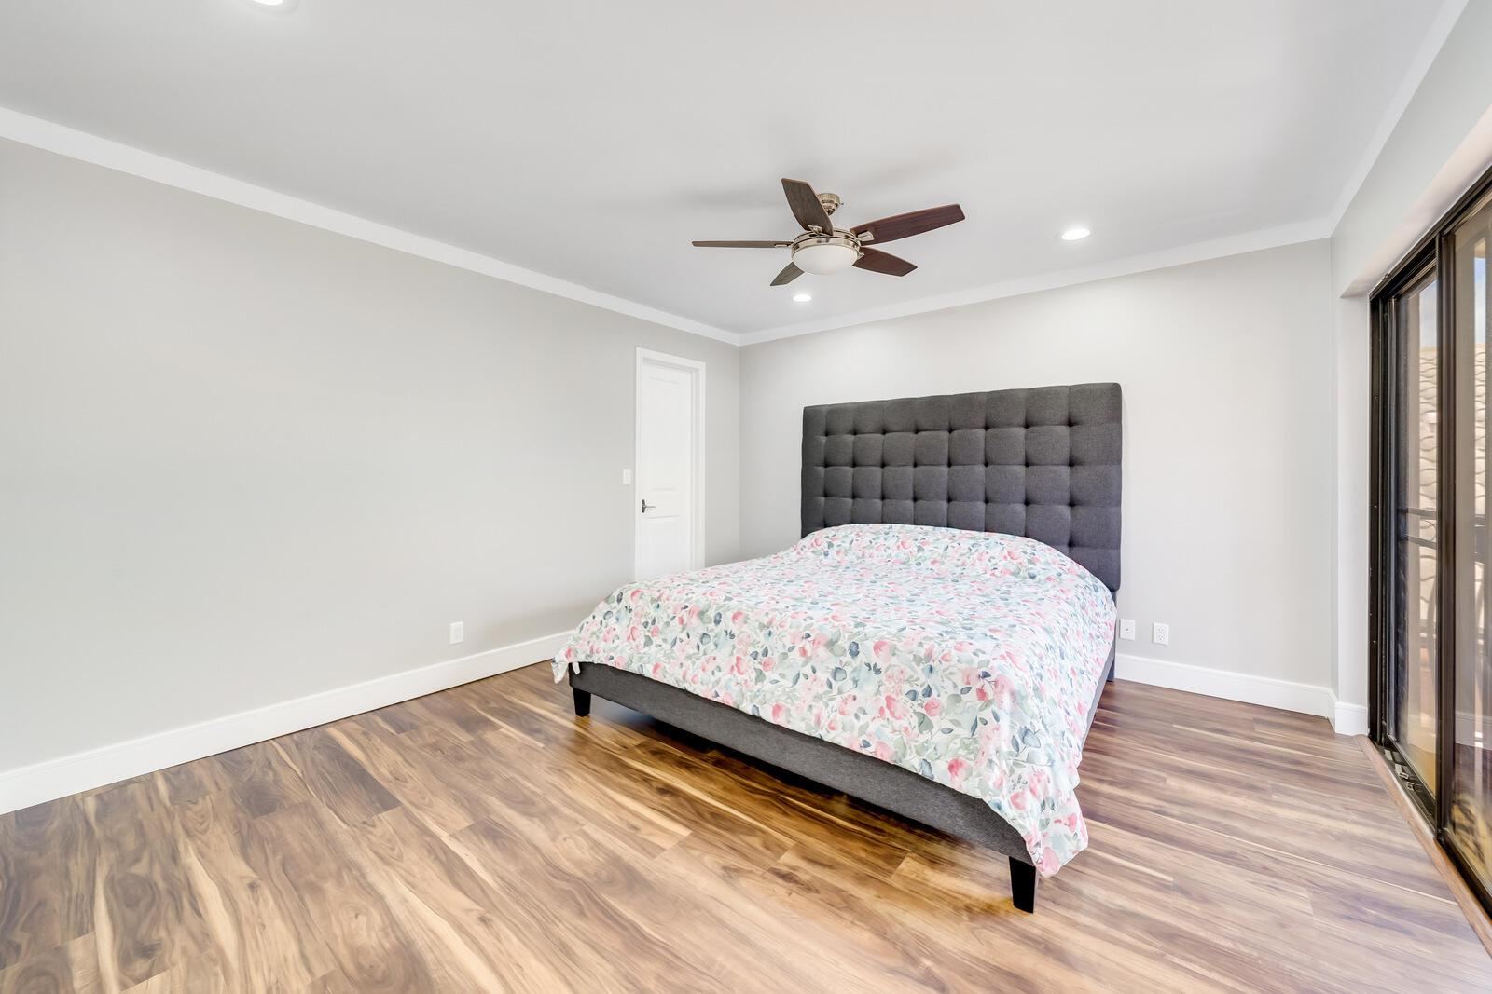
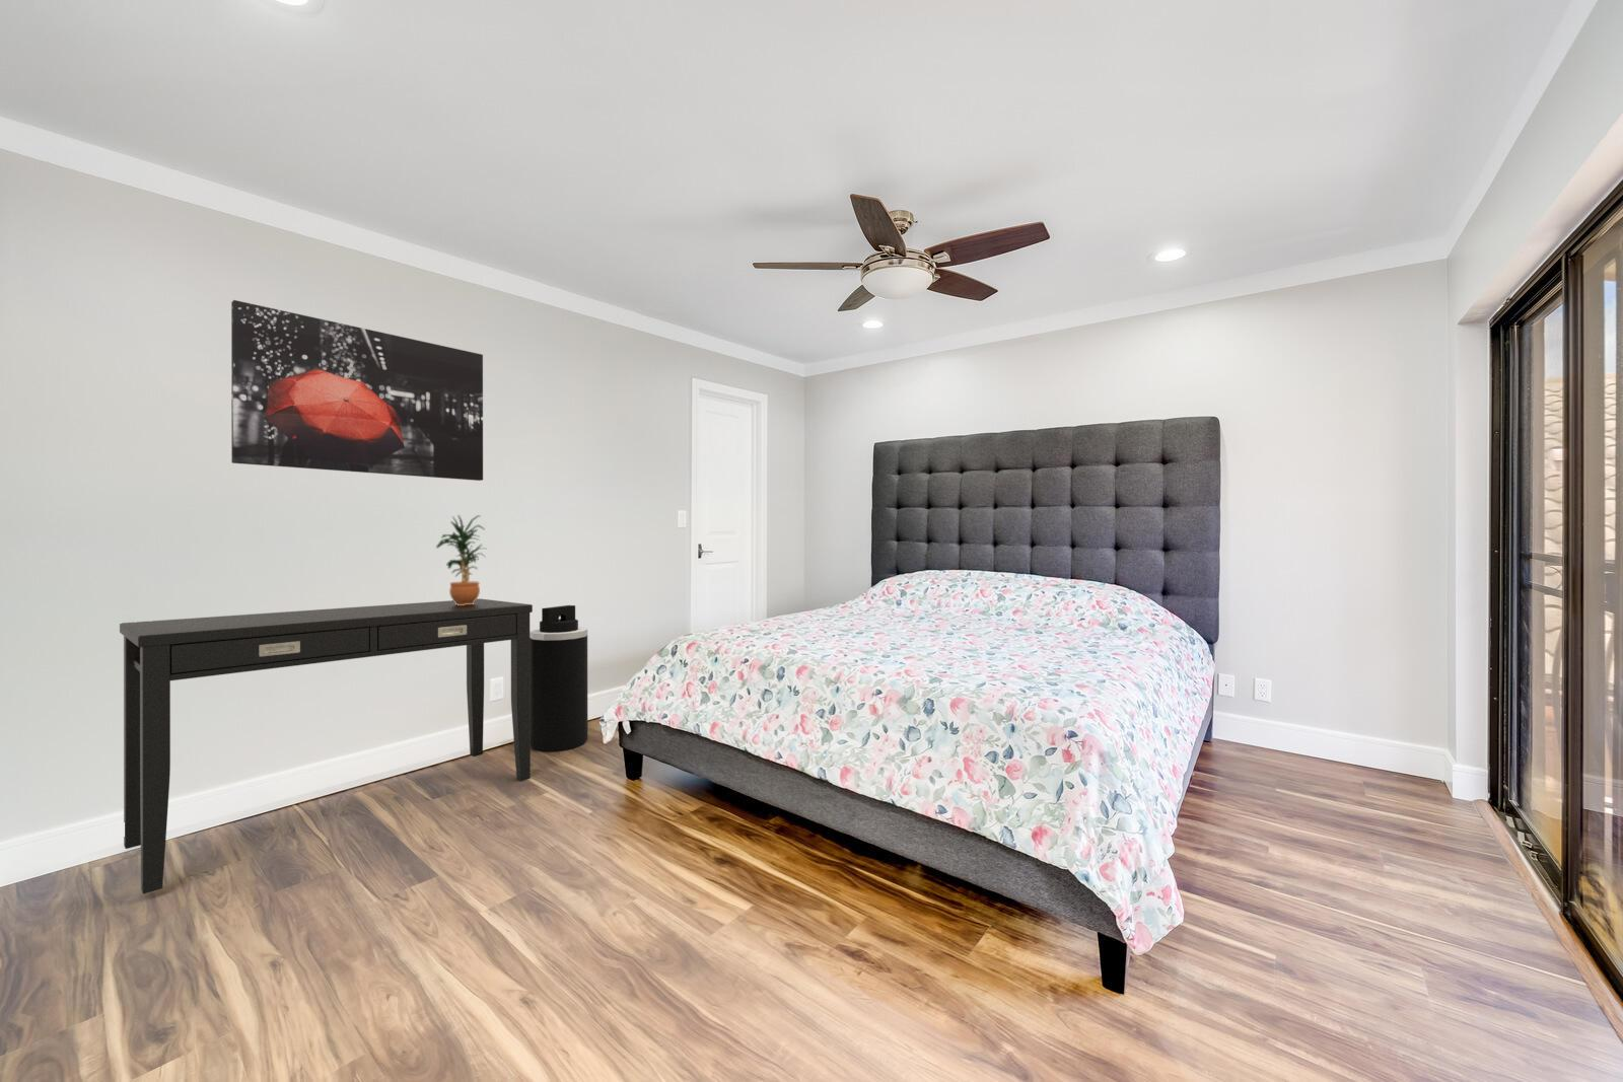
+ potted plant (460, 560)
+ wall art (372, 402)
+ desk (345, 659)
+ trash can (559, 674)
